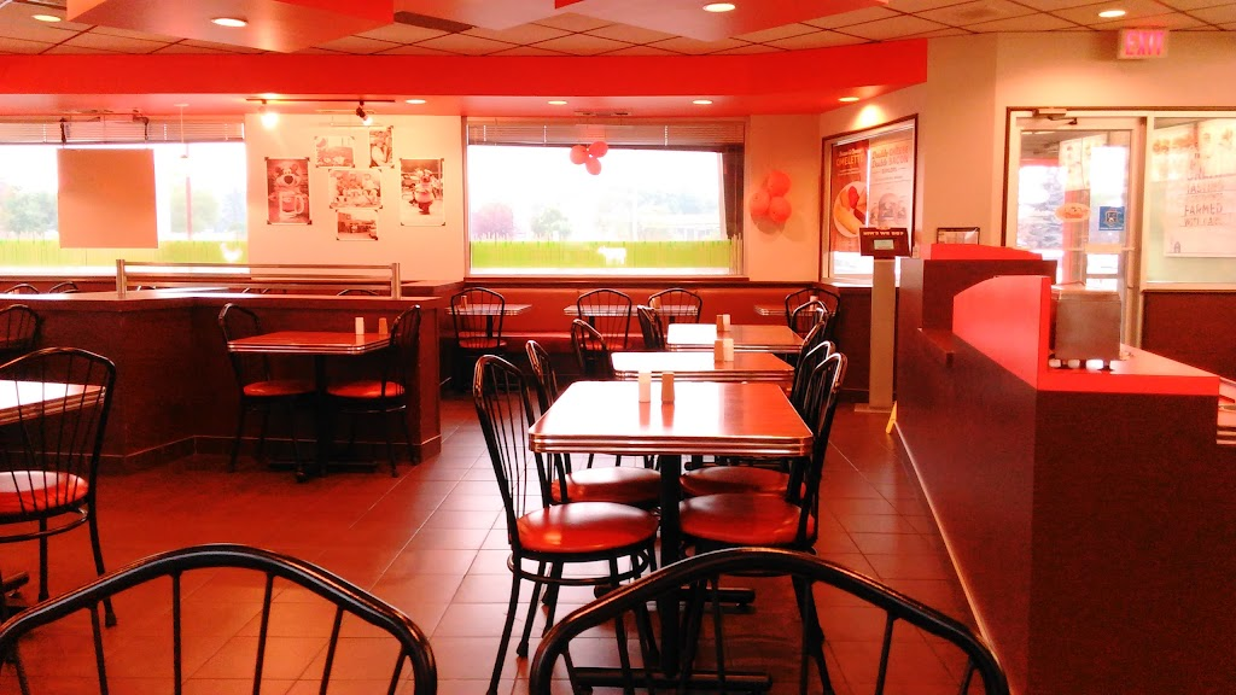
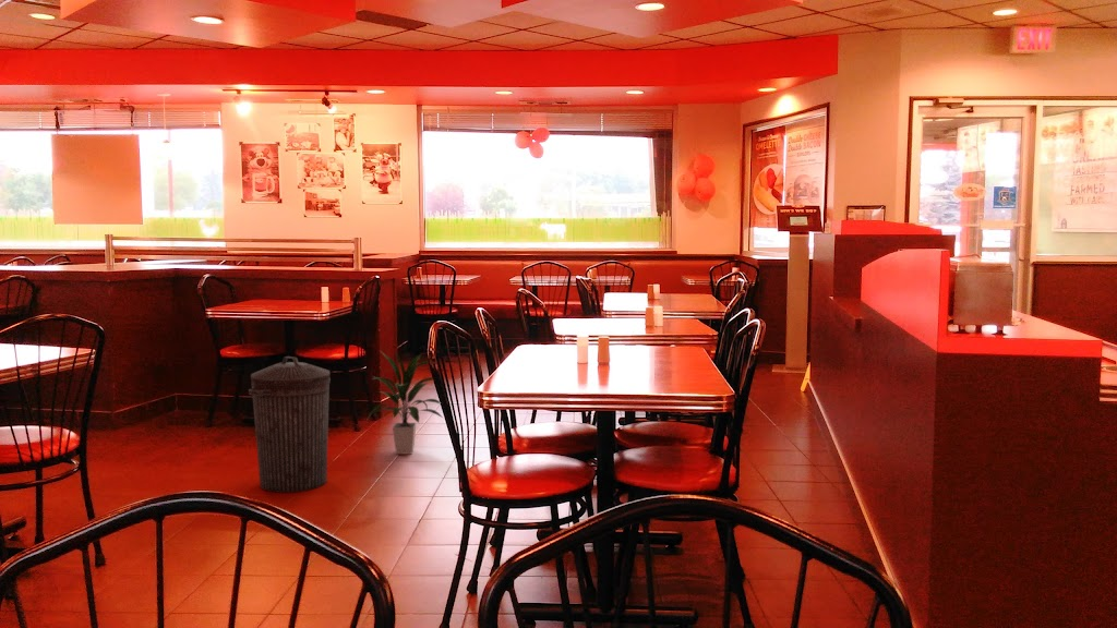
+ trash can (291, 420)
+ indoor plant (406, 400)
